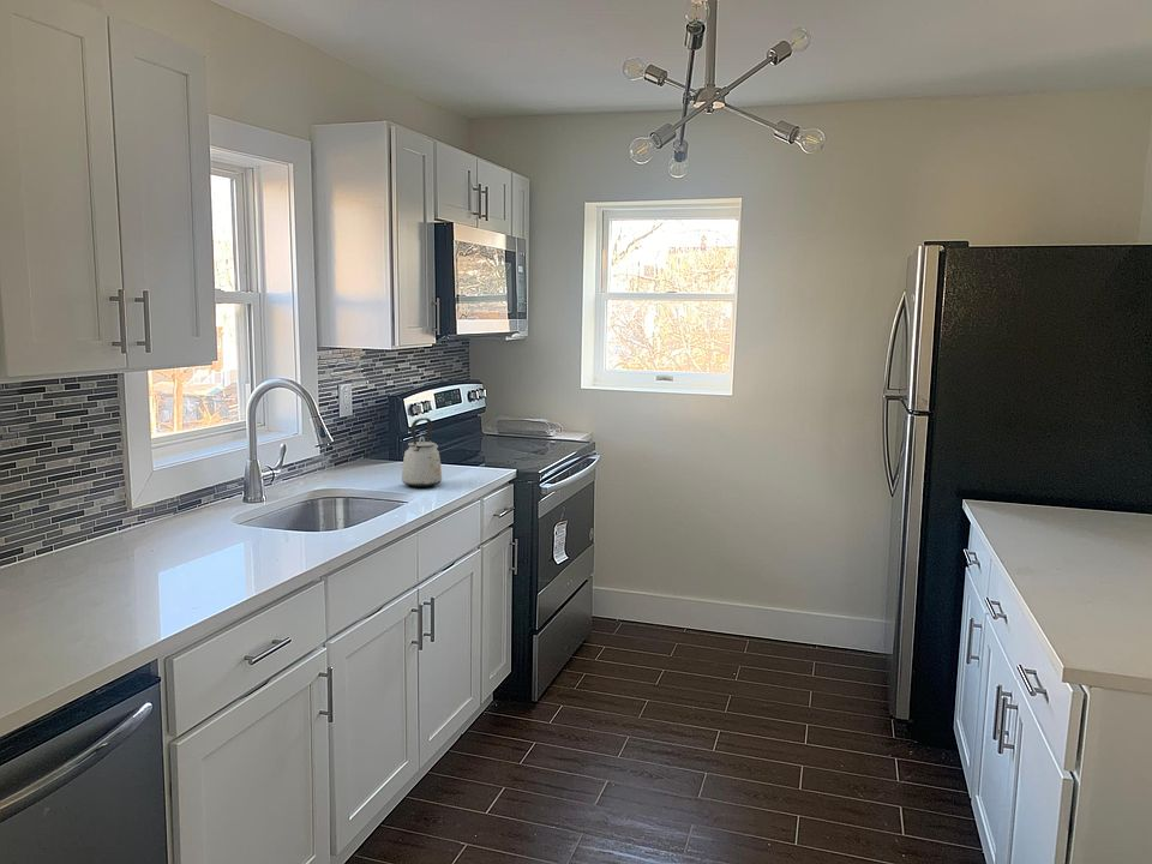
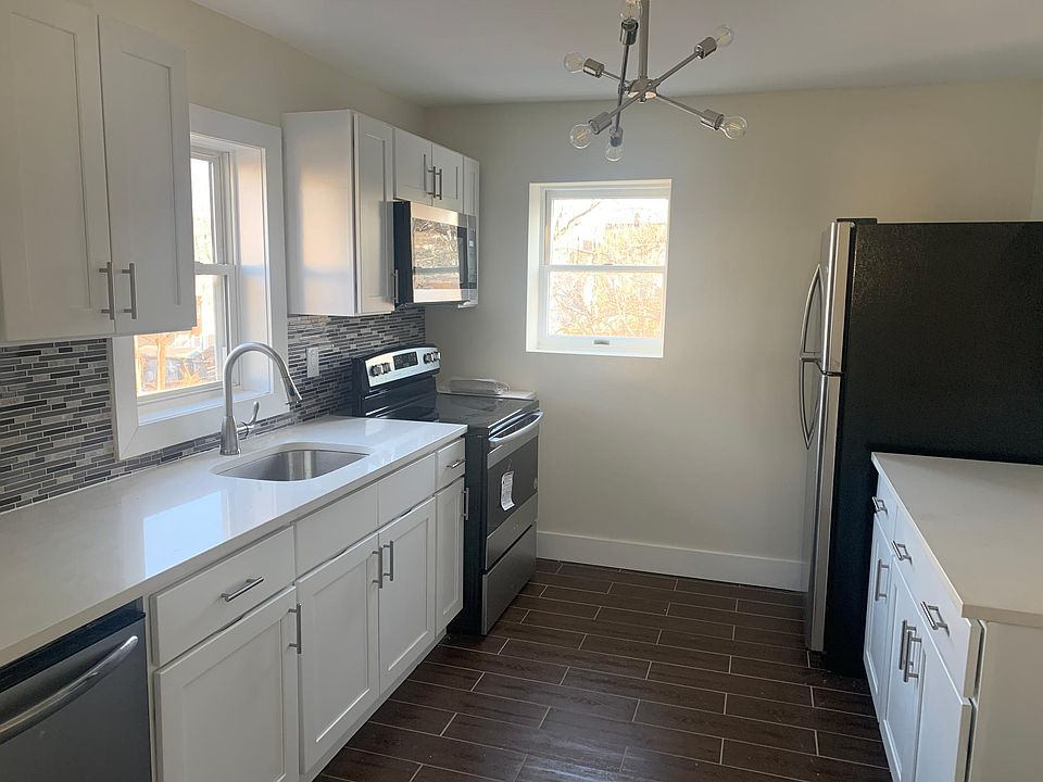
- kettle (425, 450)
